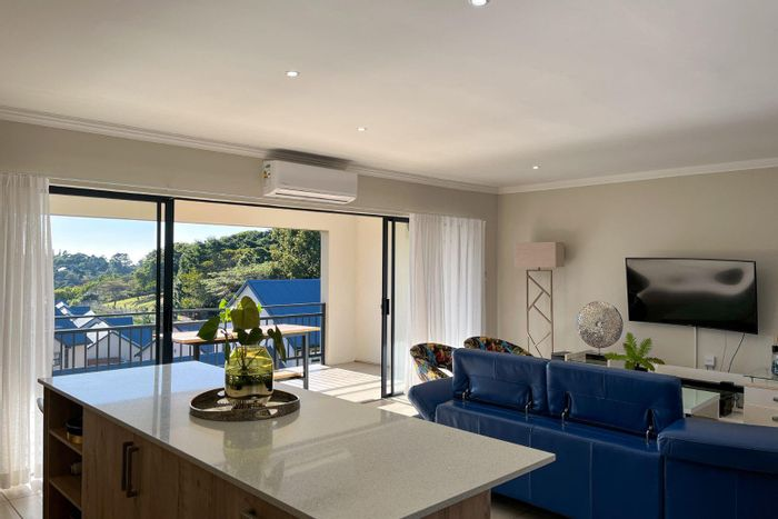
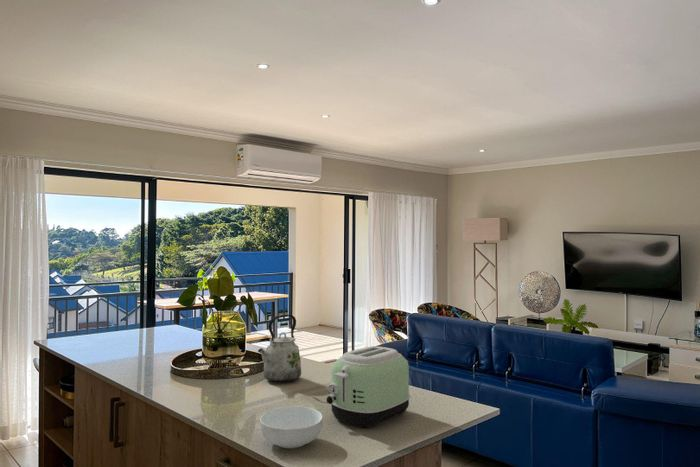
+ cereal bowl (291, 429)
+ toaster (368, 384)
+ kettle (277, 348)
